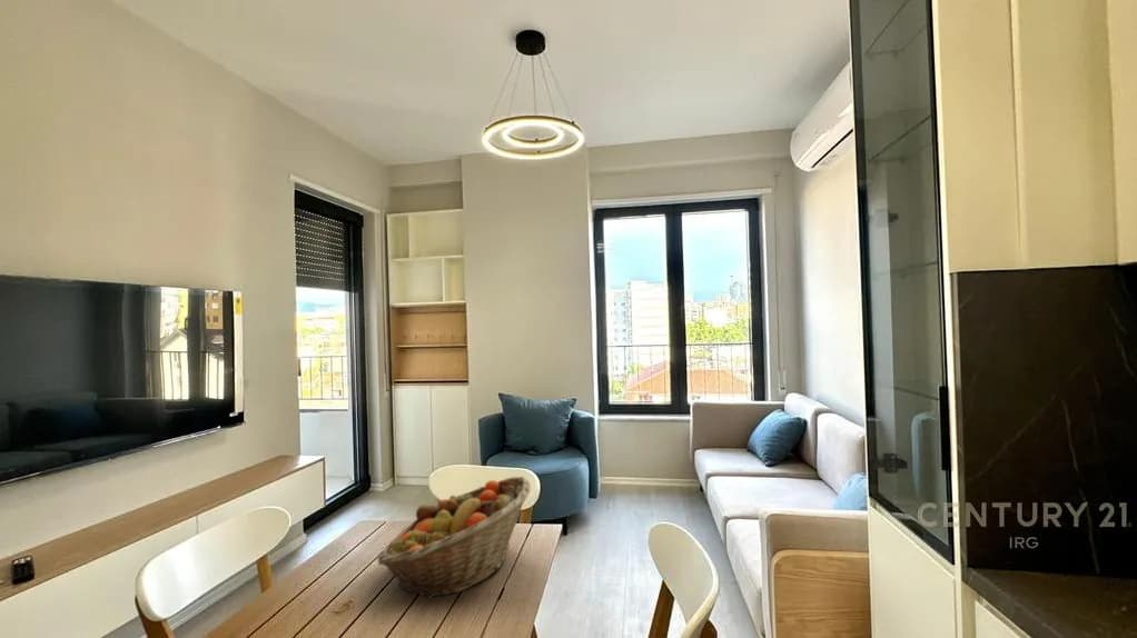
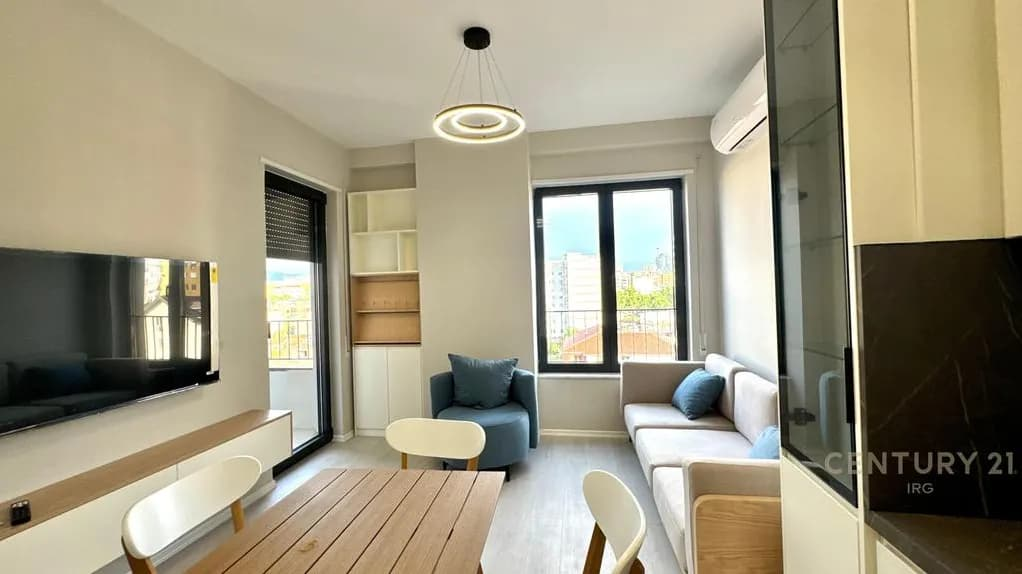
- fruit basket (461, 527)
